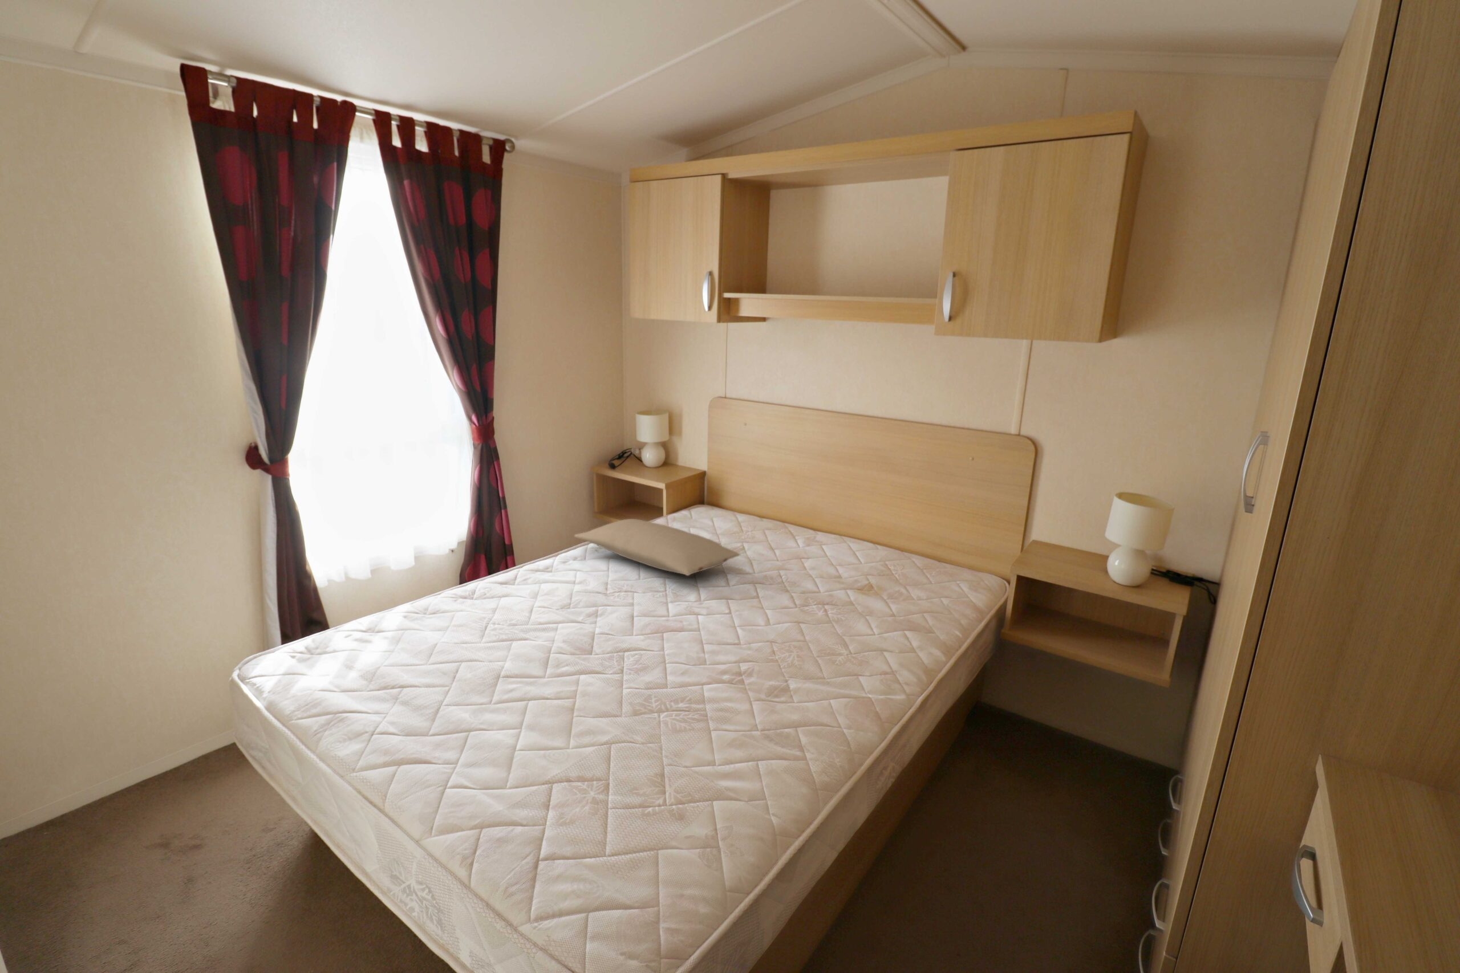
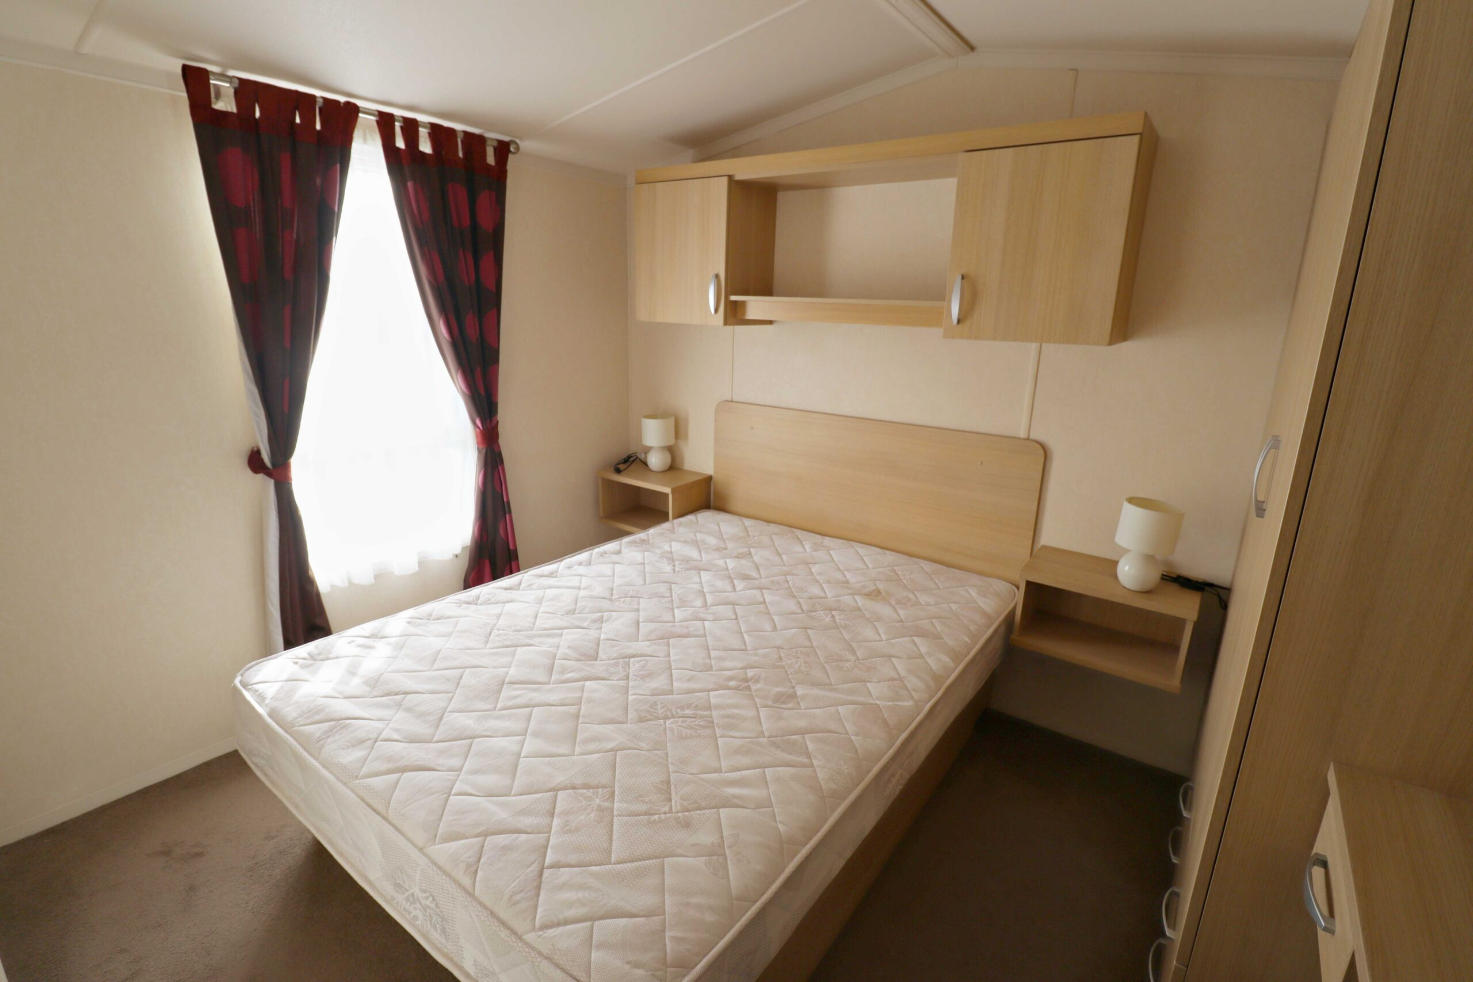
- pillow (656, 545)
